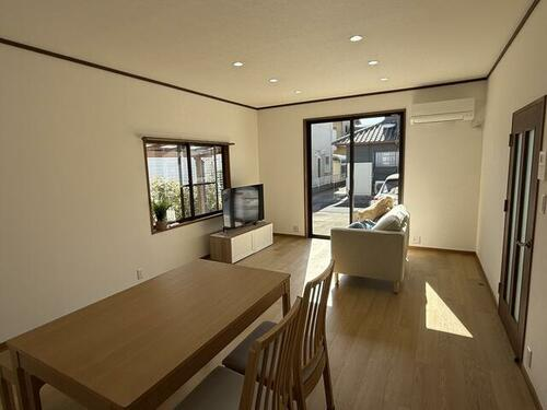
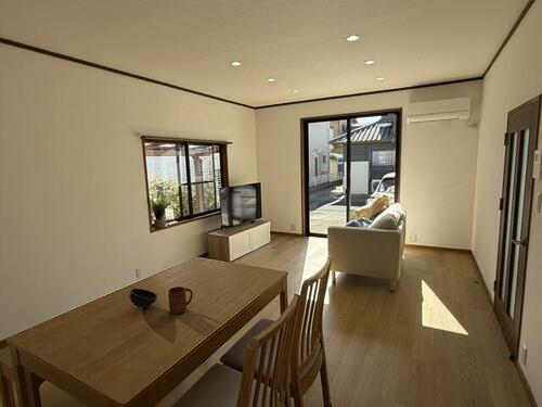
+ cup (179, 298)
+ bowl (143, 297)
